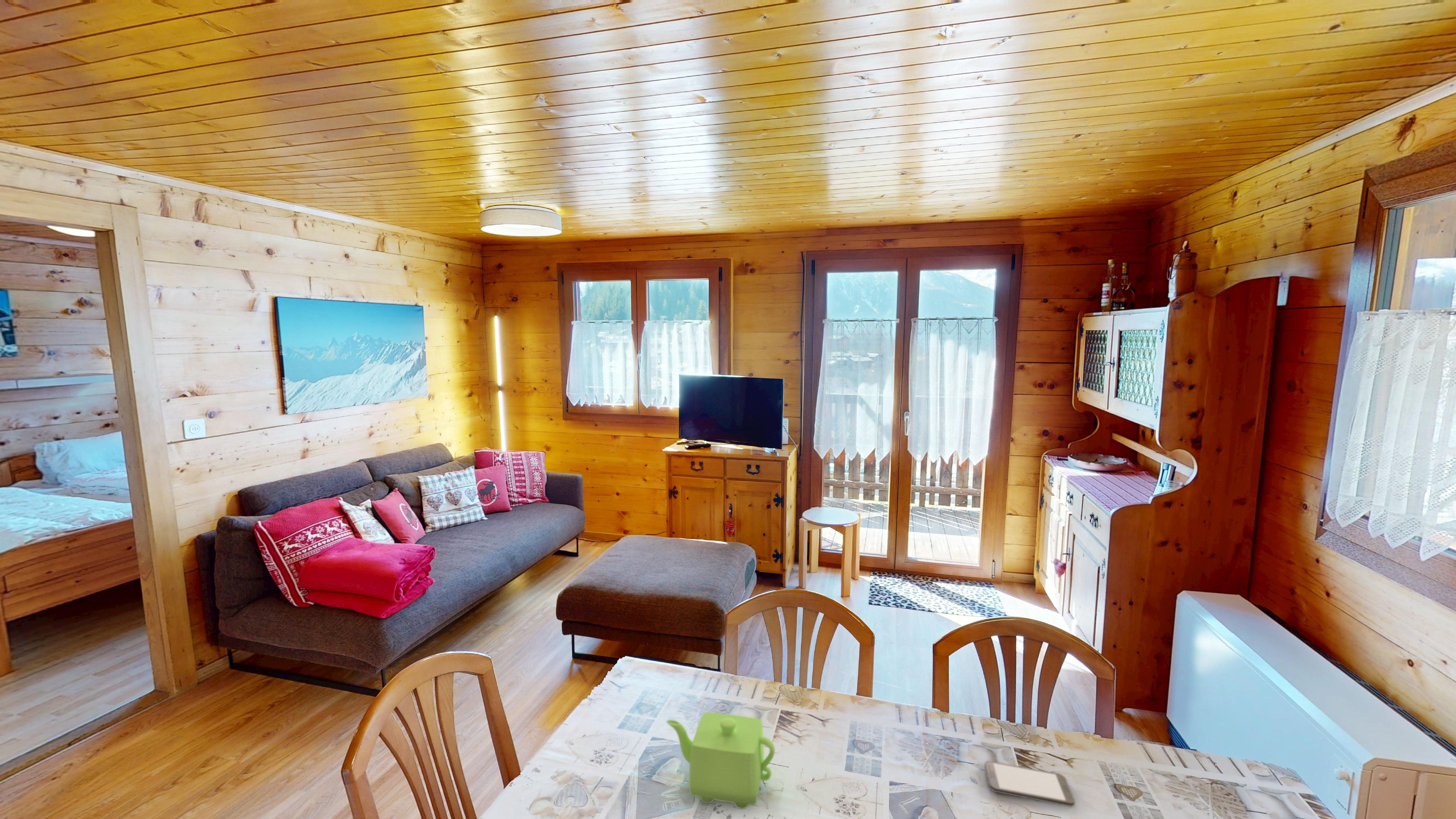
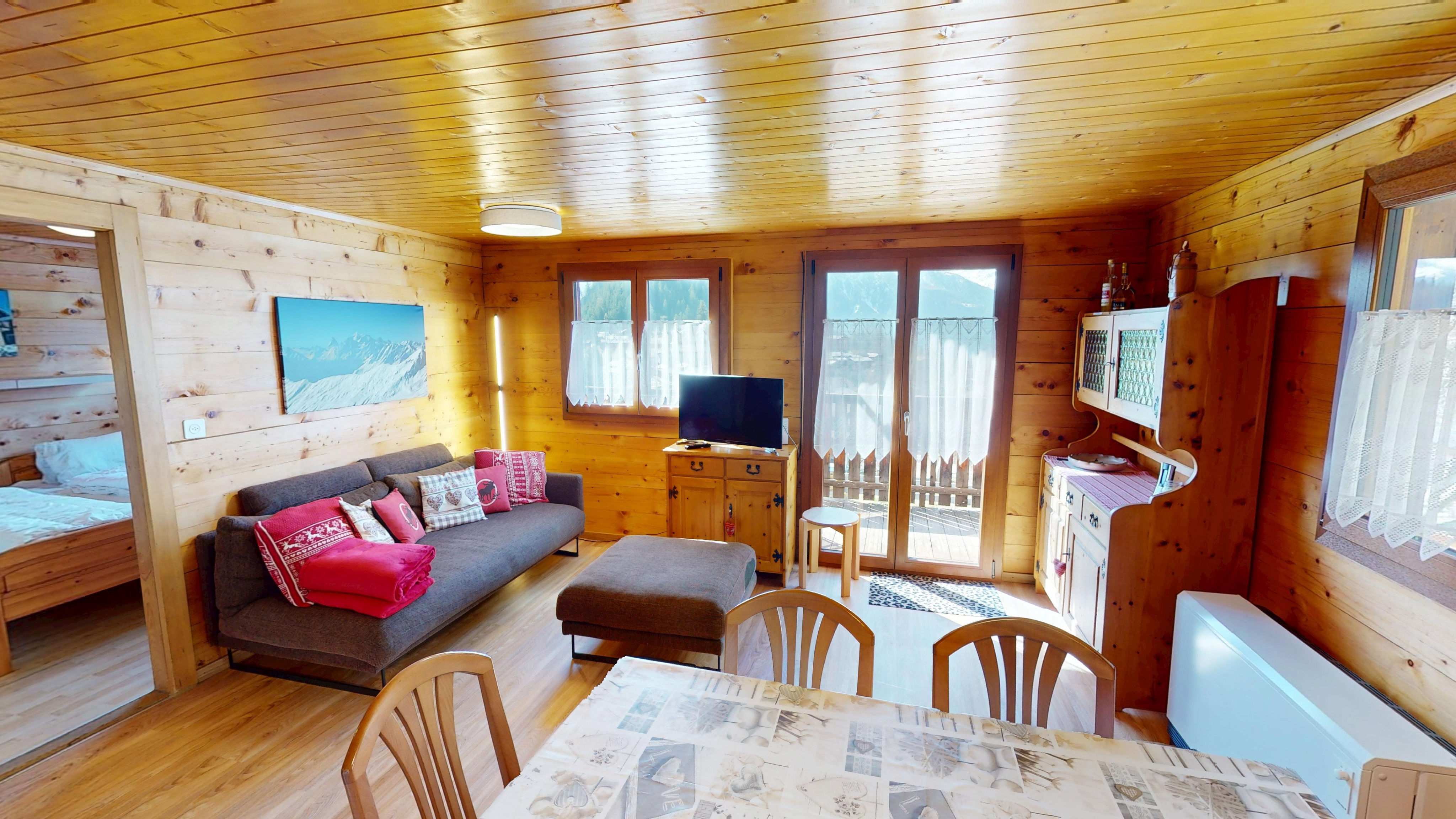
- smartphone (1028, 783)
- teapot (719, 754)
